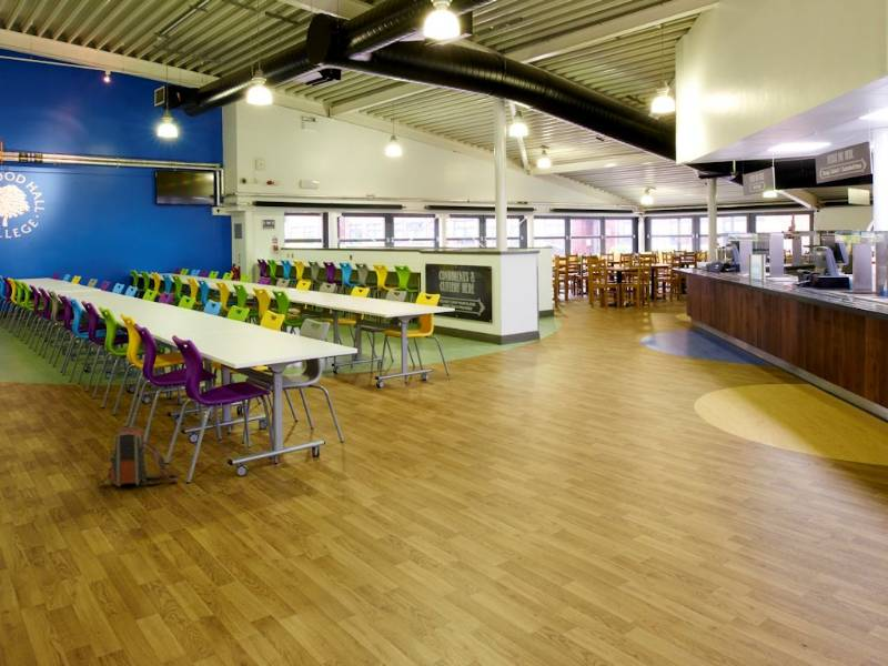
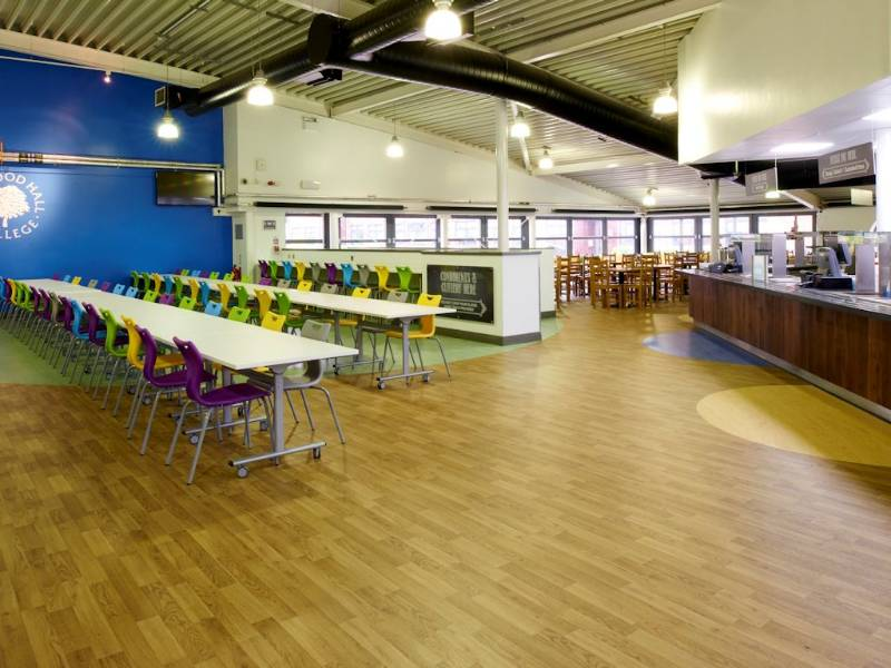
- backpack (137, 455)
